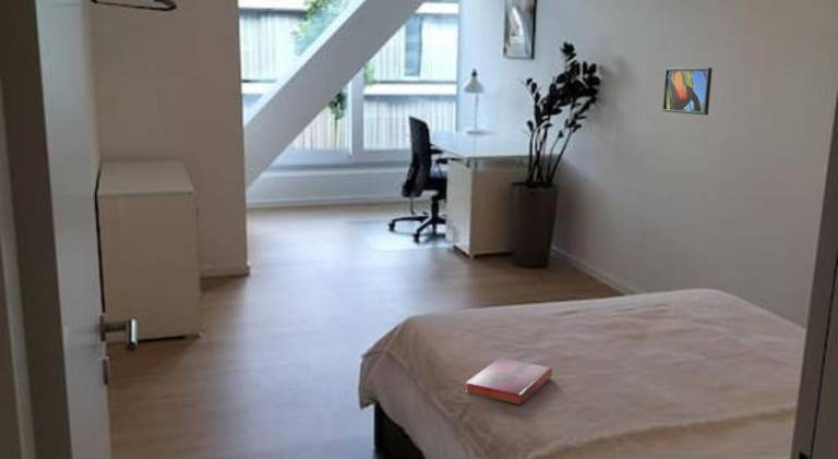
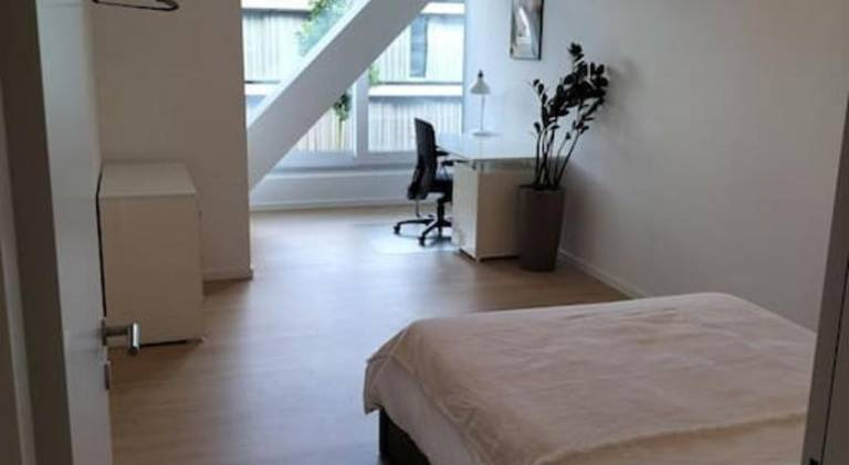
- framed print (685, 90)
- hardback book (510, 379)
